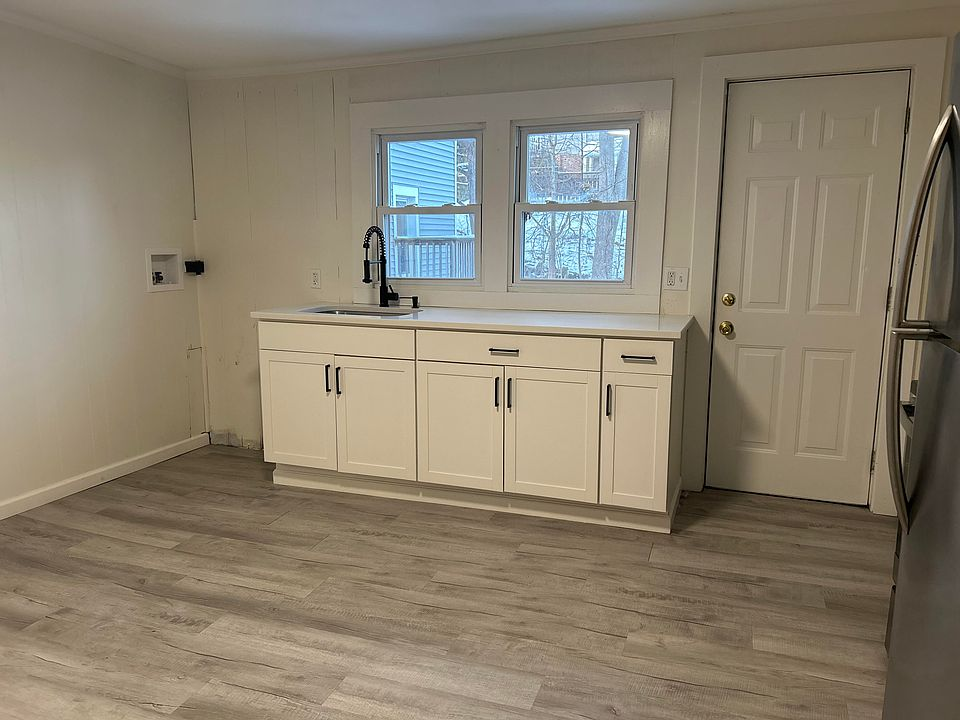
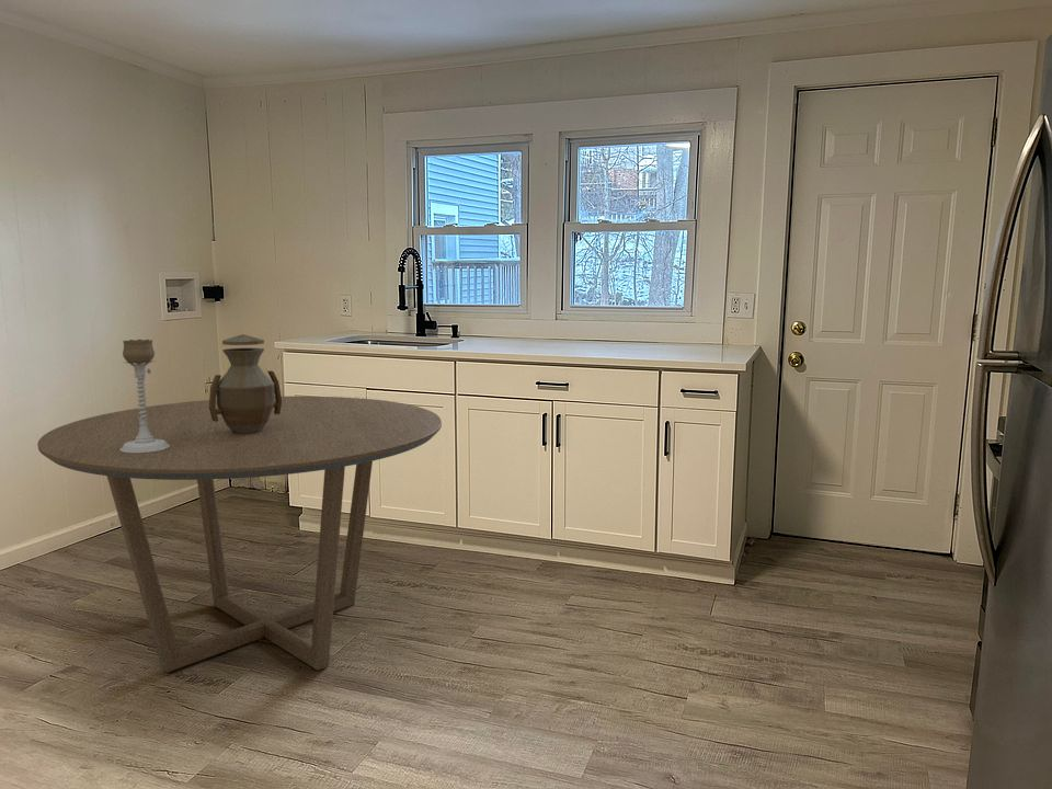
+ vase (244, 382)
+ candle holder (141, 393)
+ dining table (220, 534)
